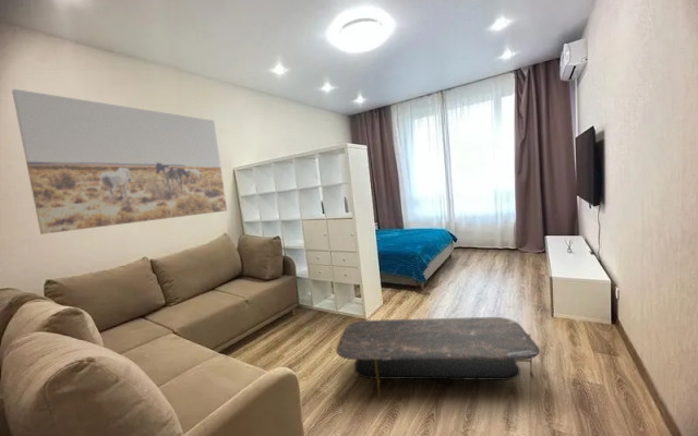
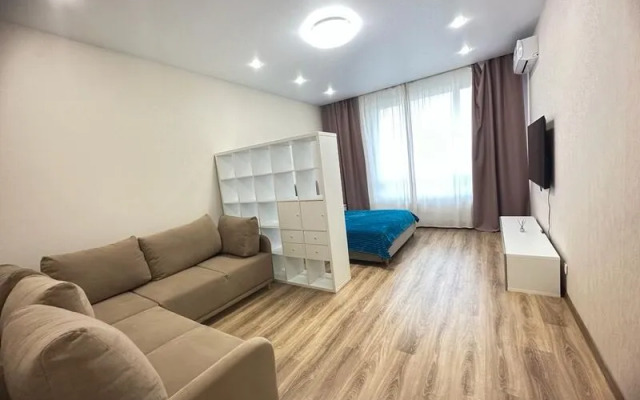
- coffee table (431, 354)
- wall art (145, 165)
